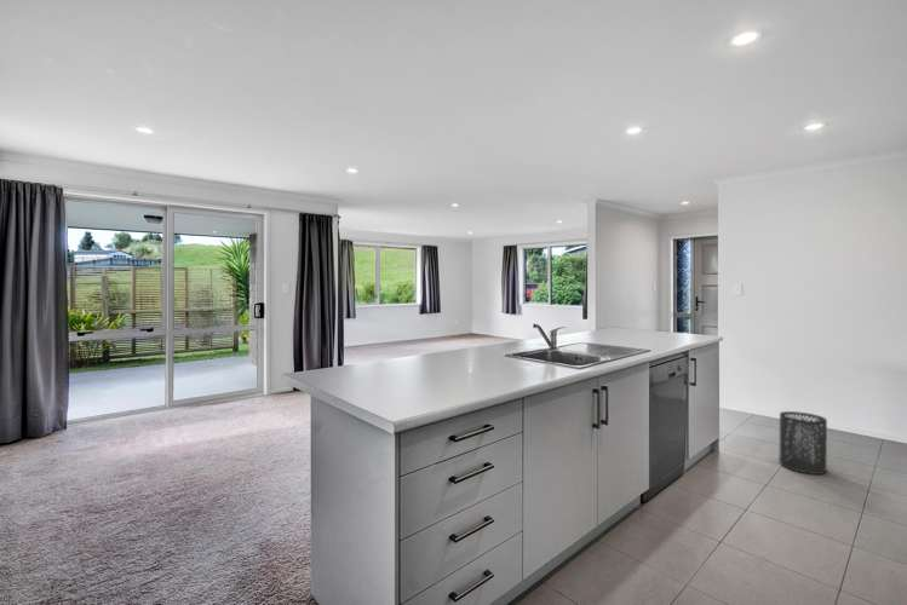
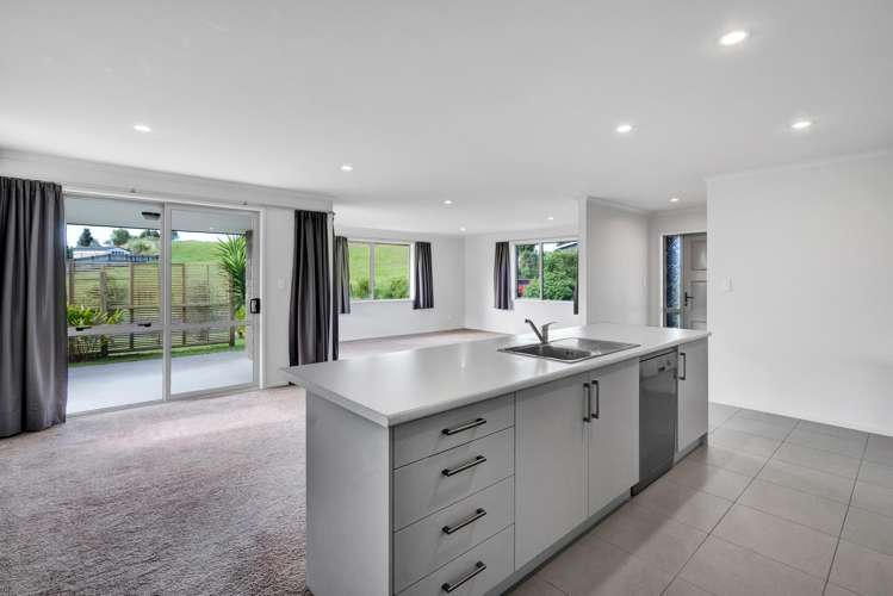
- trash can (802, 442)
